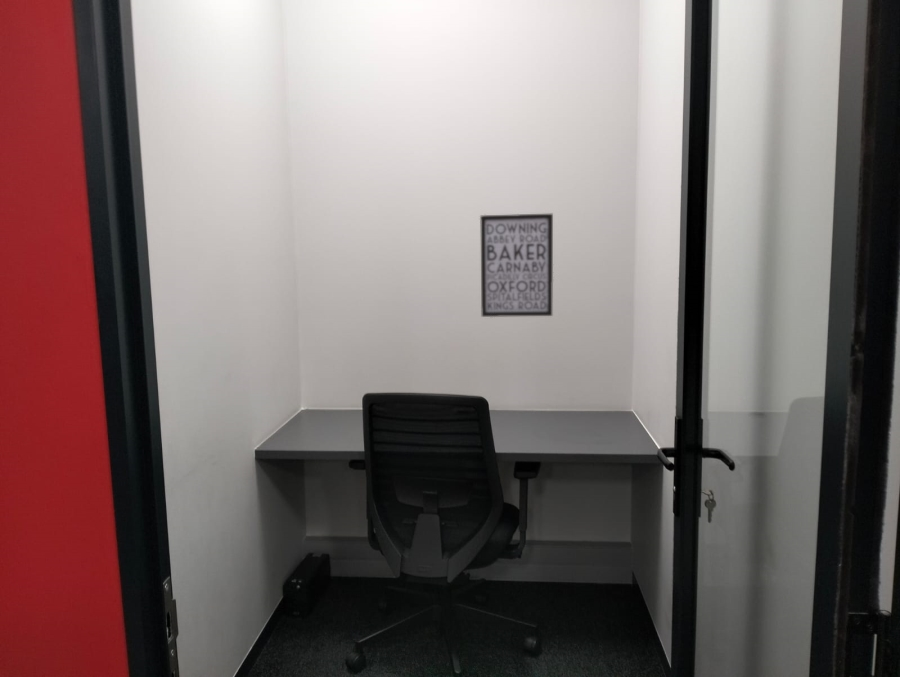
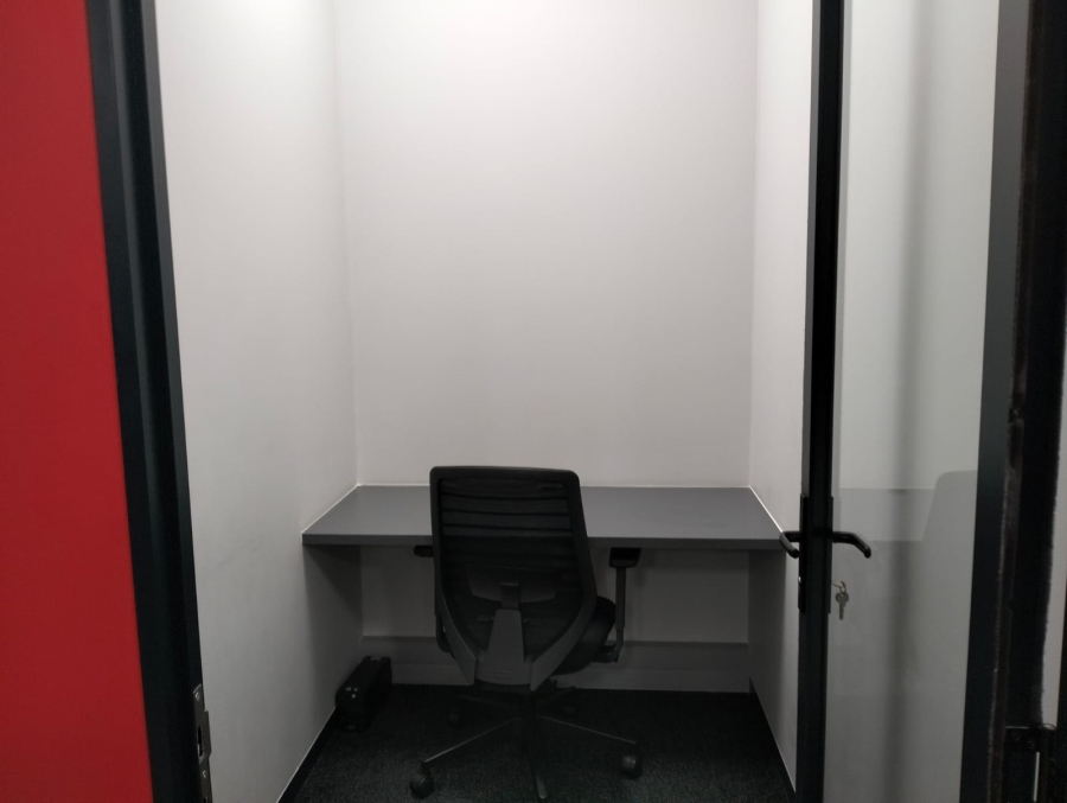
- wall art (516, 266)
